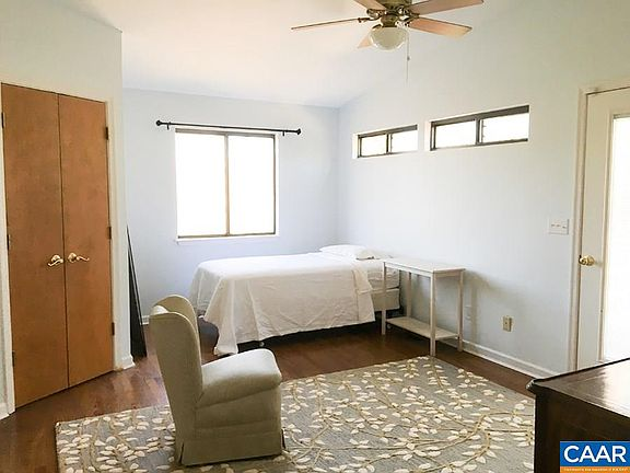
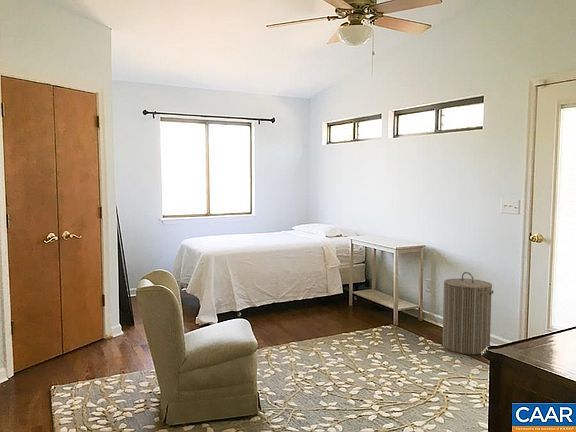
+ laundry hamper (466, 309)
